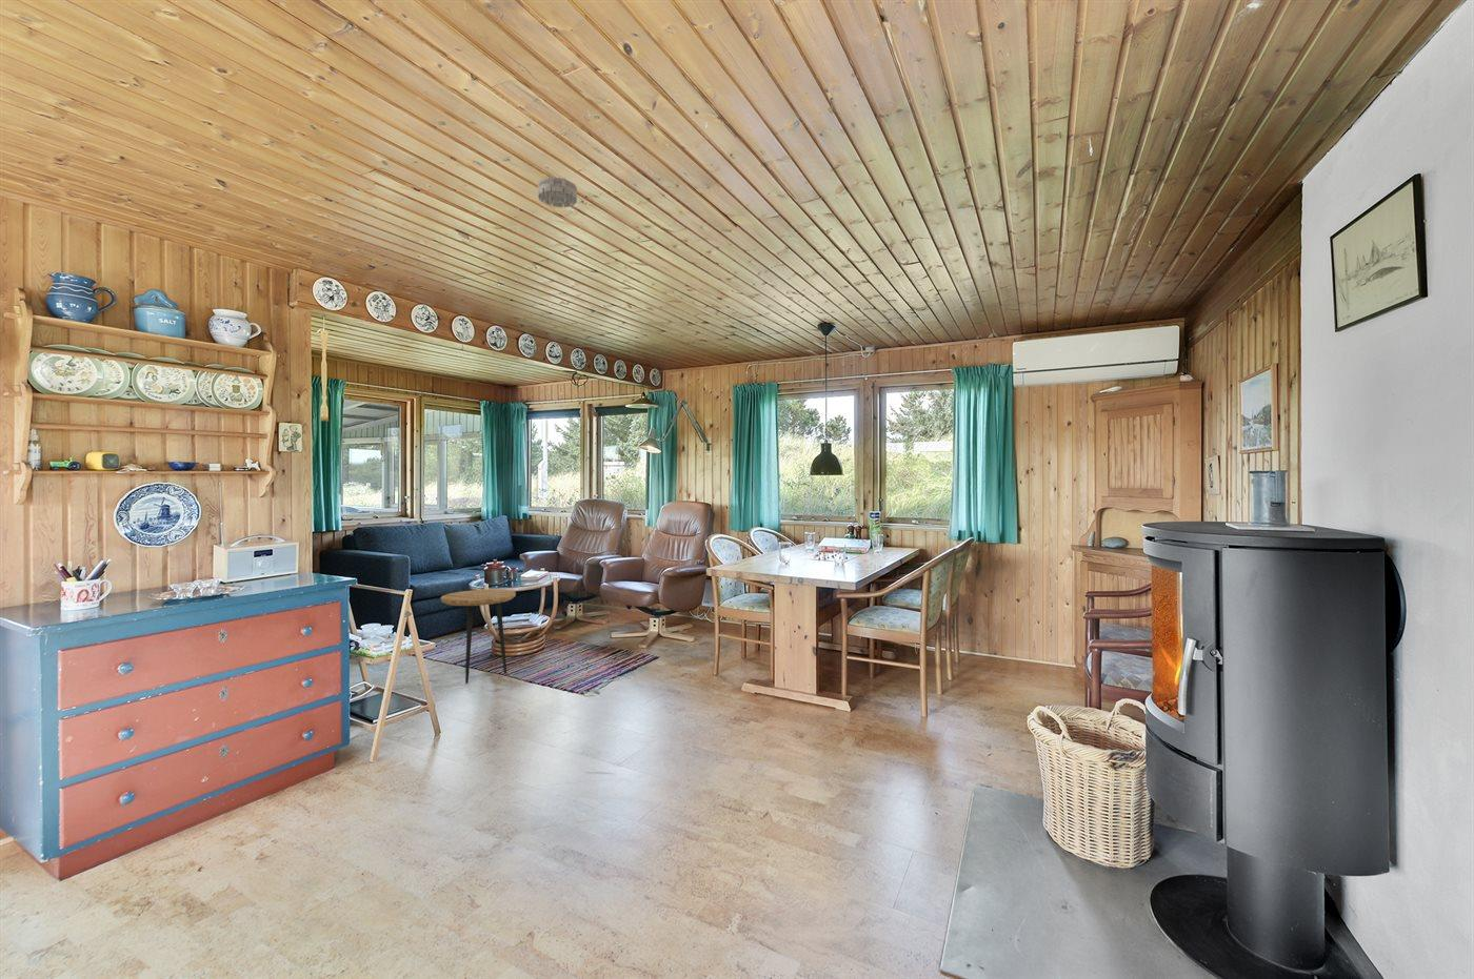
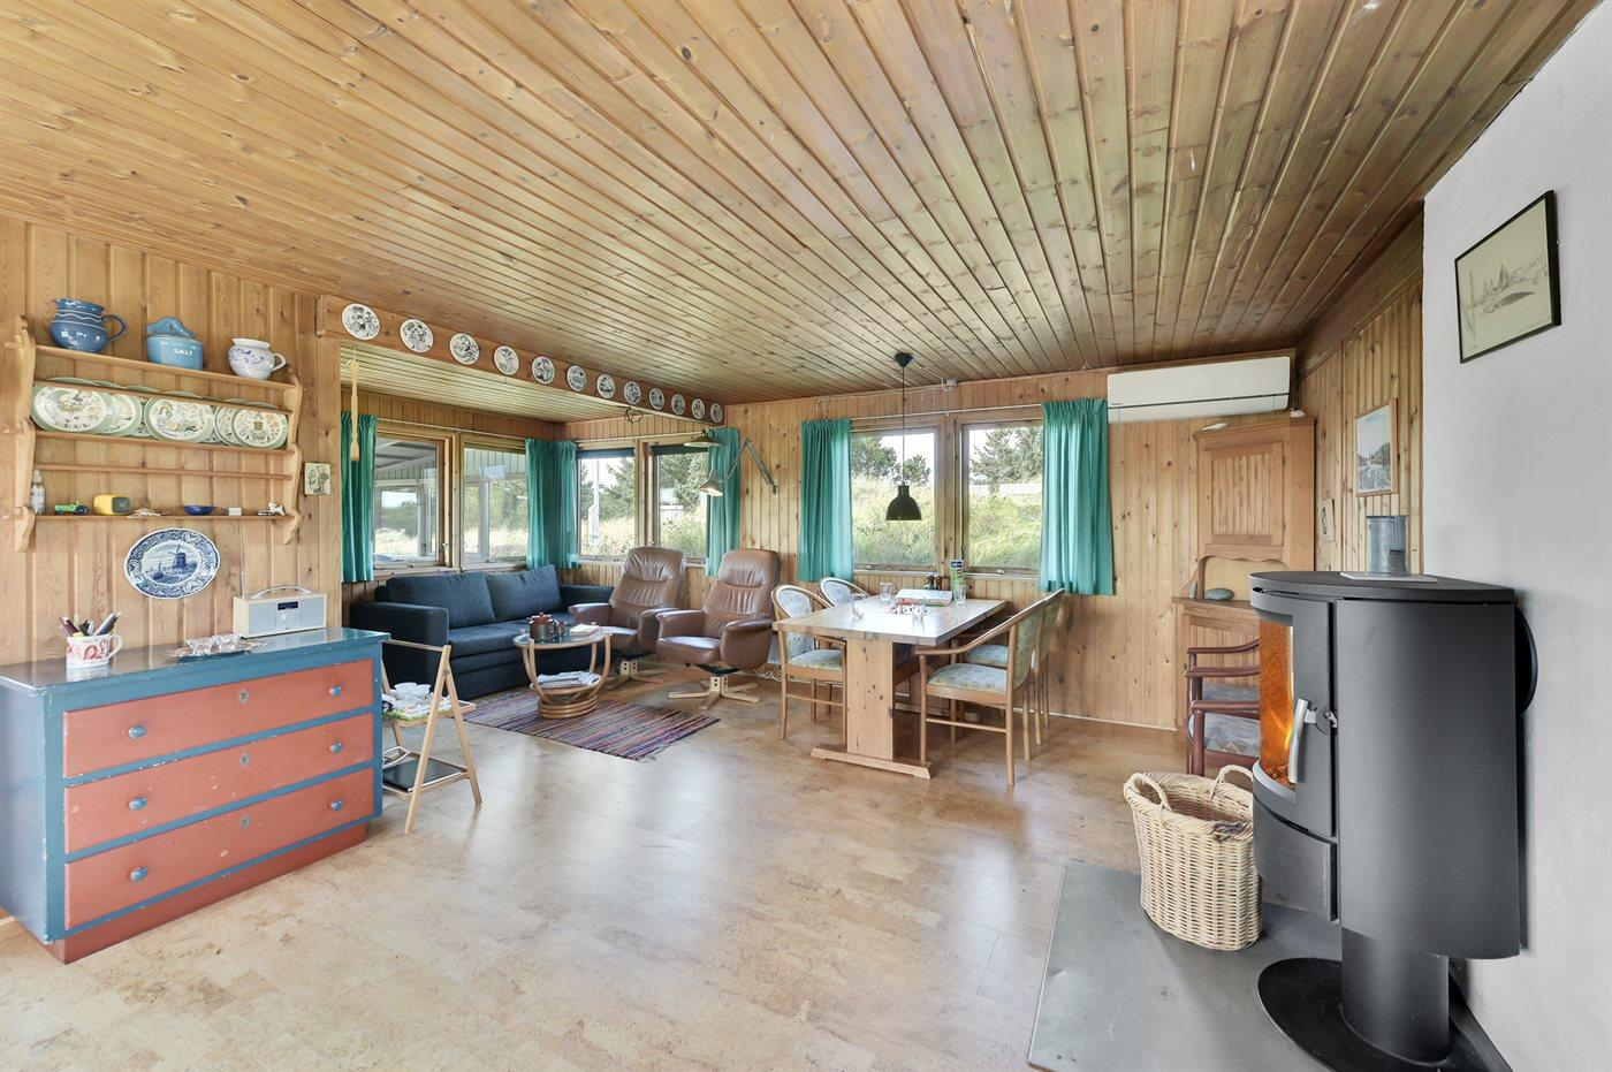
- smoke detector (557, 191)
- side table (470, 635)
